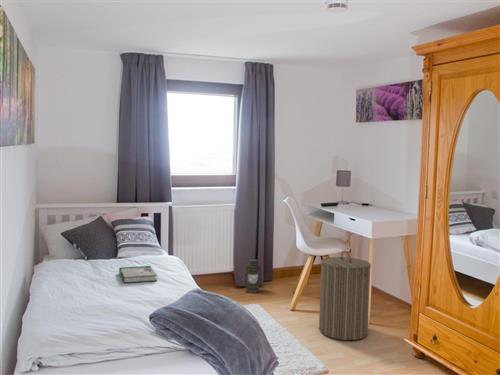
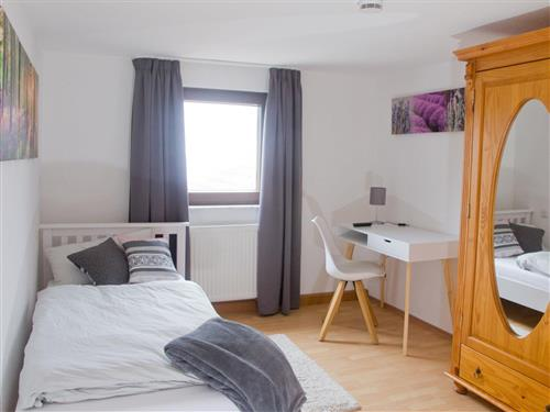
- lantern (252, 274)
- book (137, 273)
- laundry hamper (344, 291)
